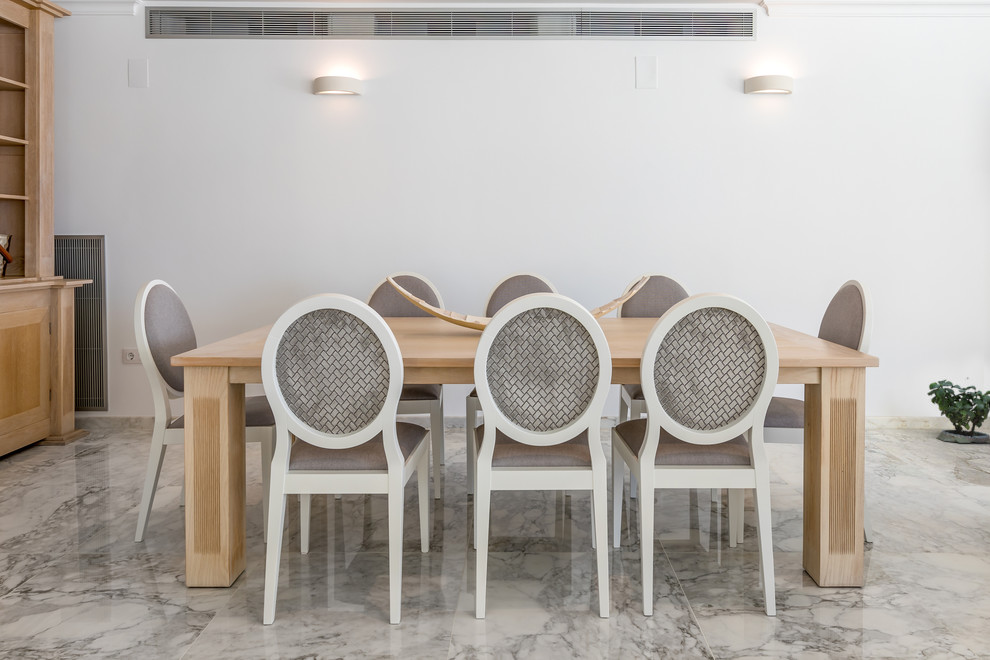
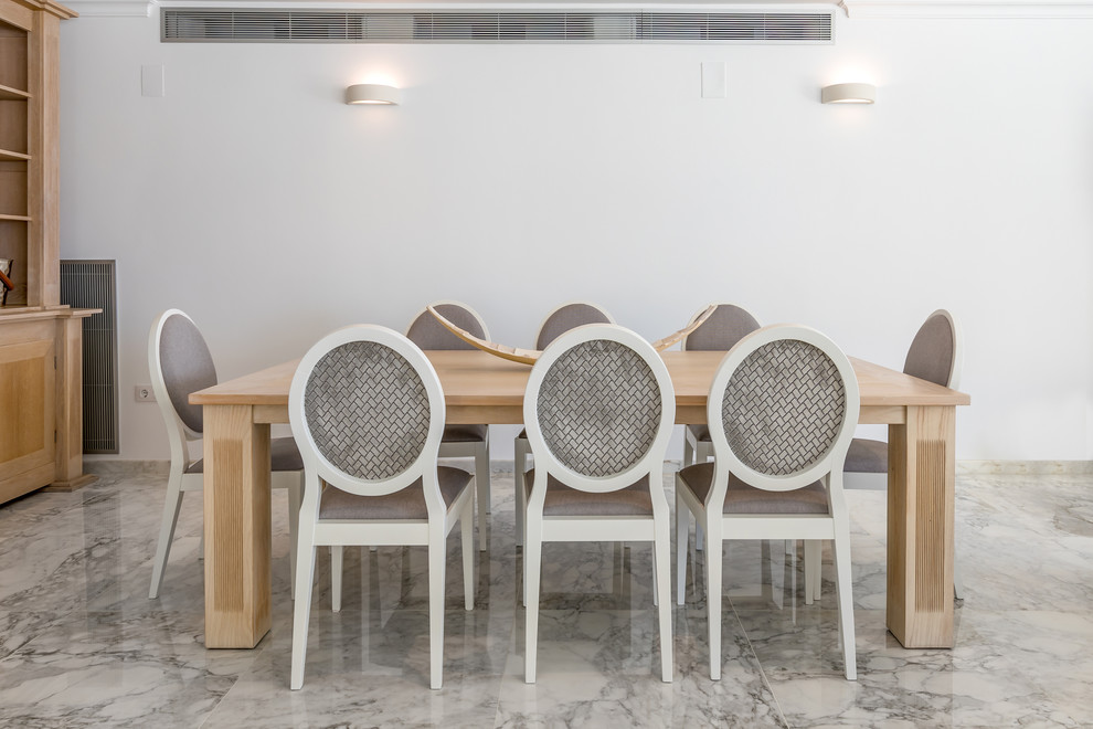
- potted plant (960, 408)
